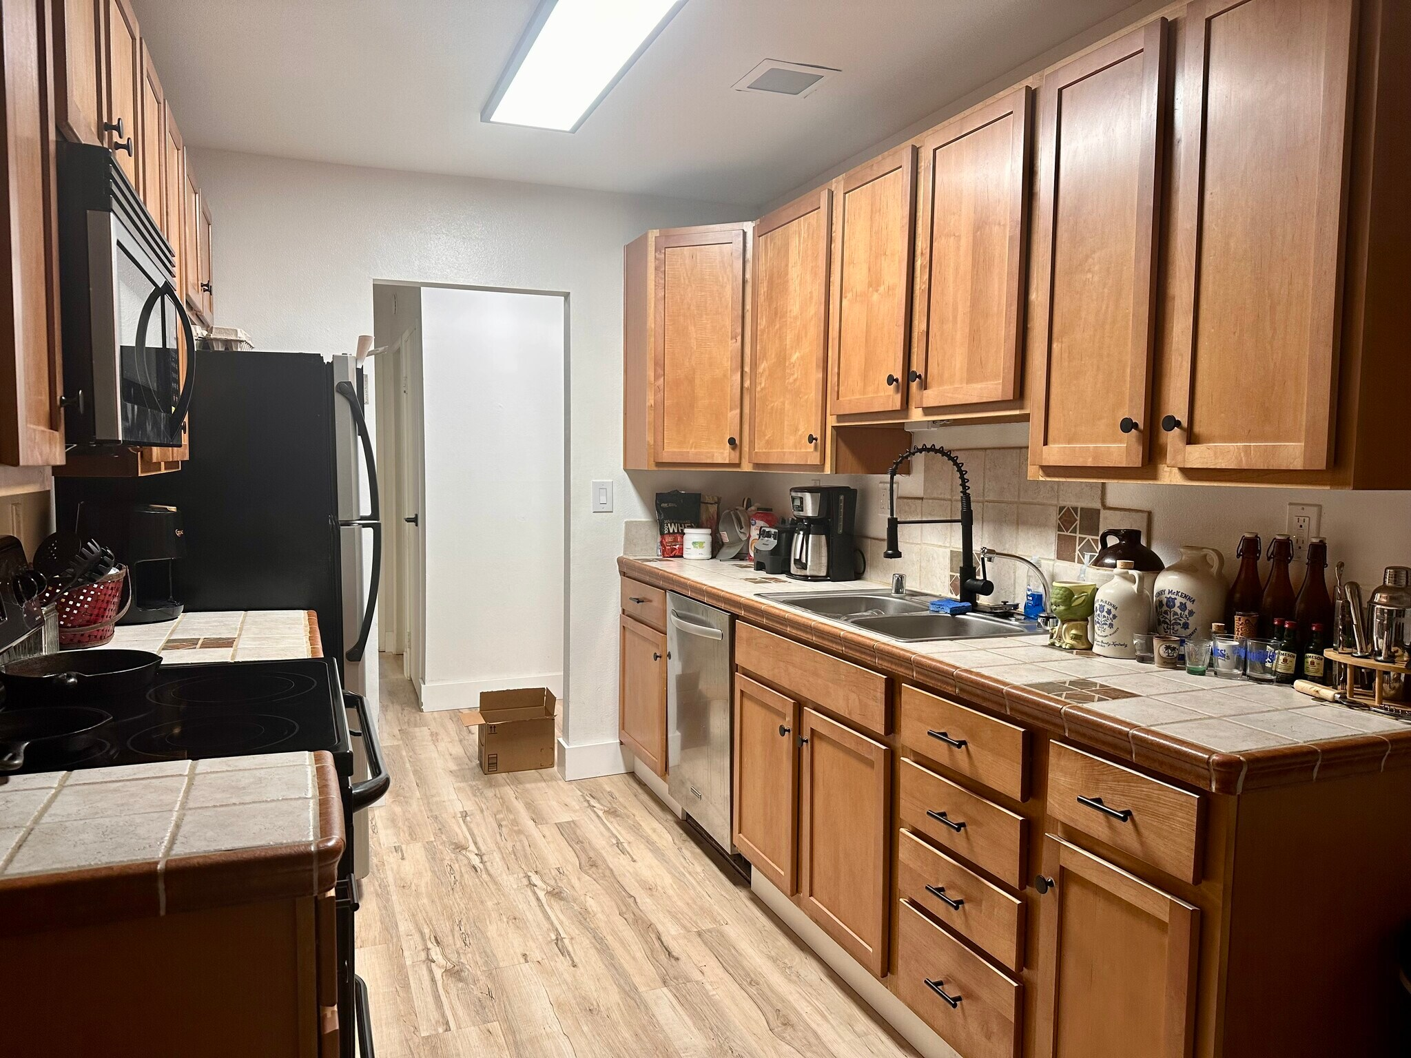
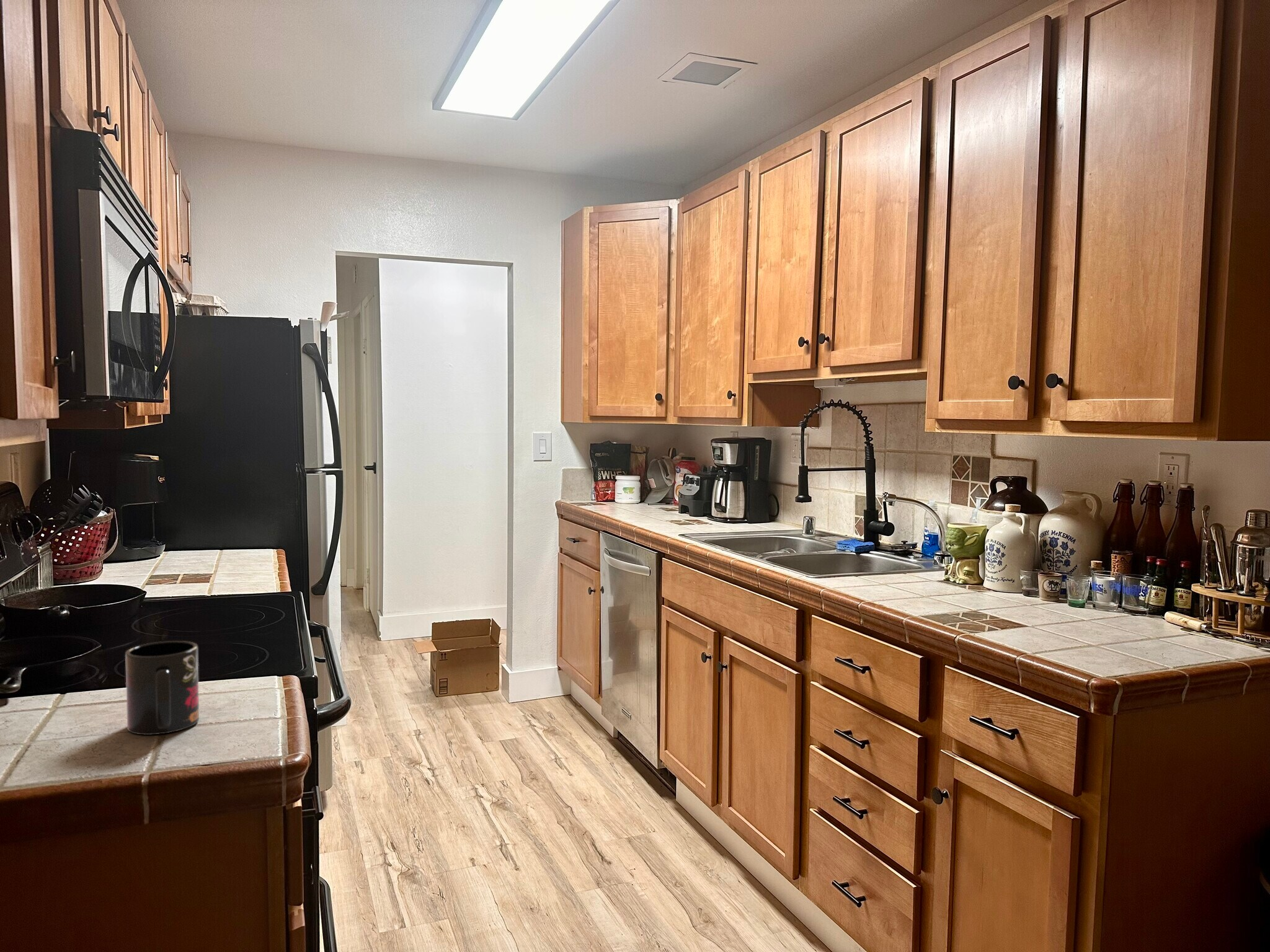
+ mug (163, 690)
